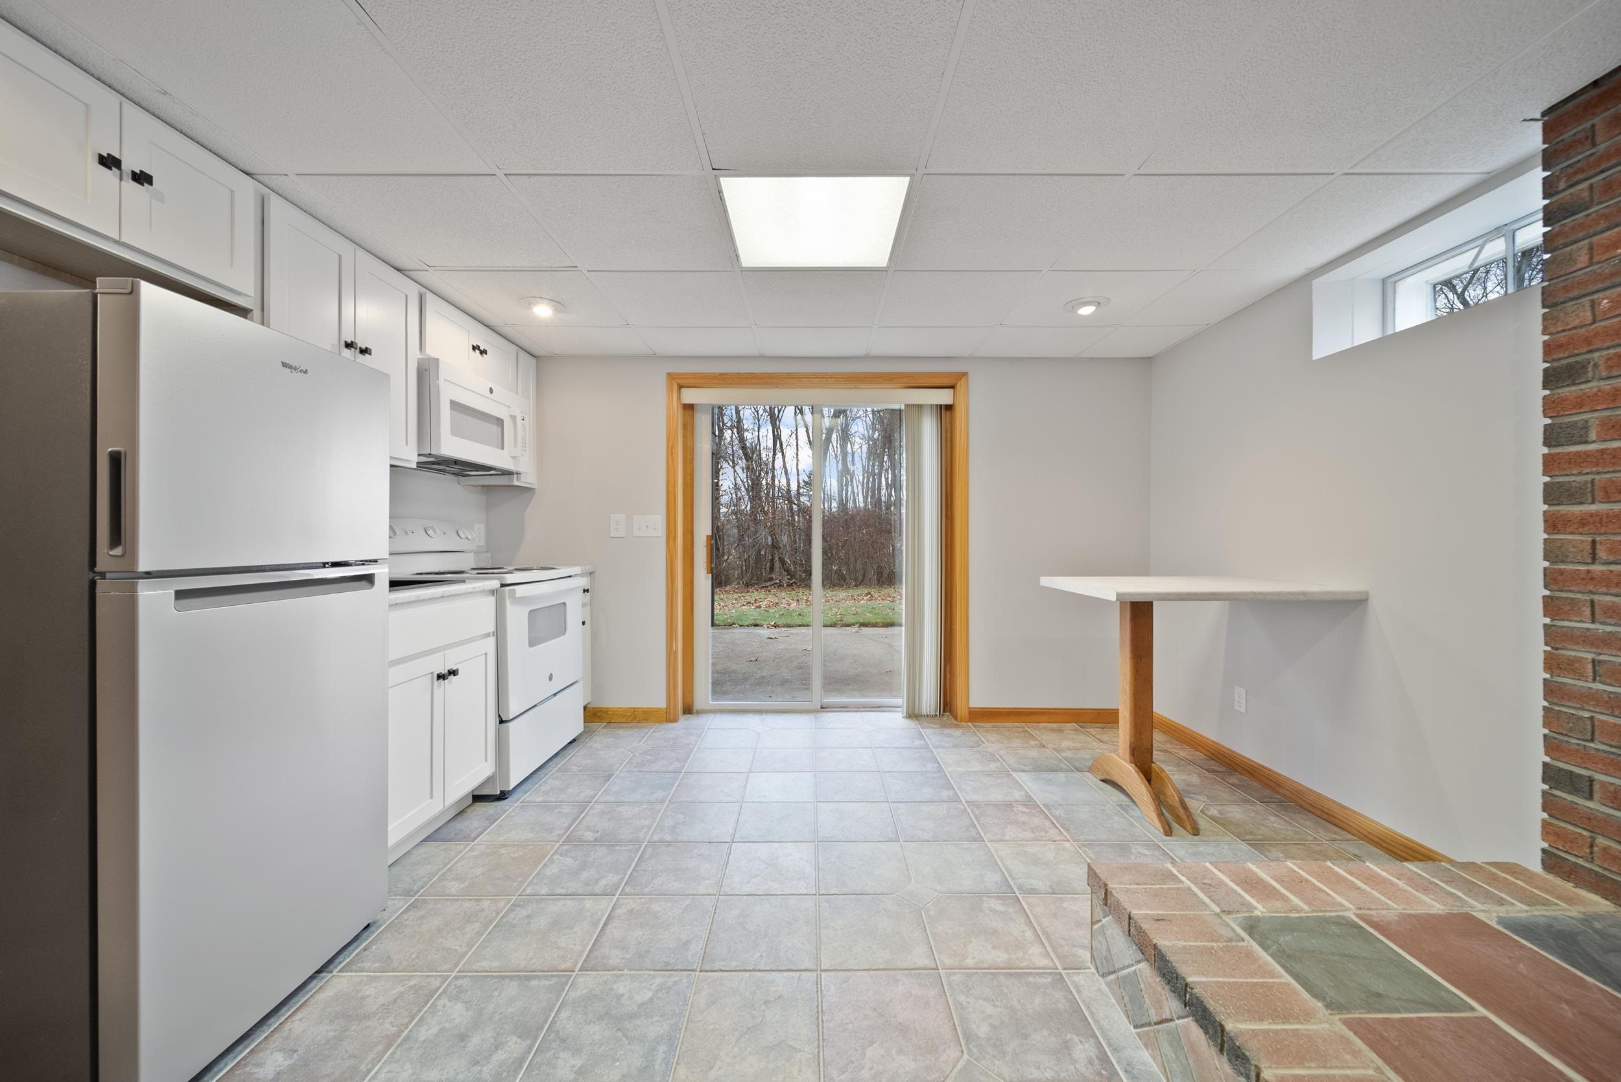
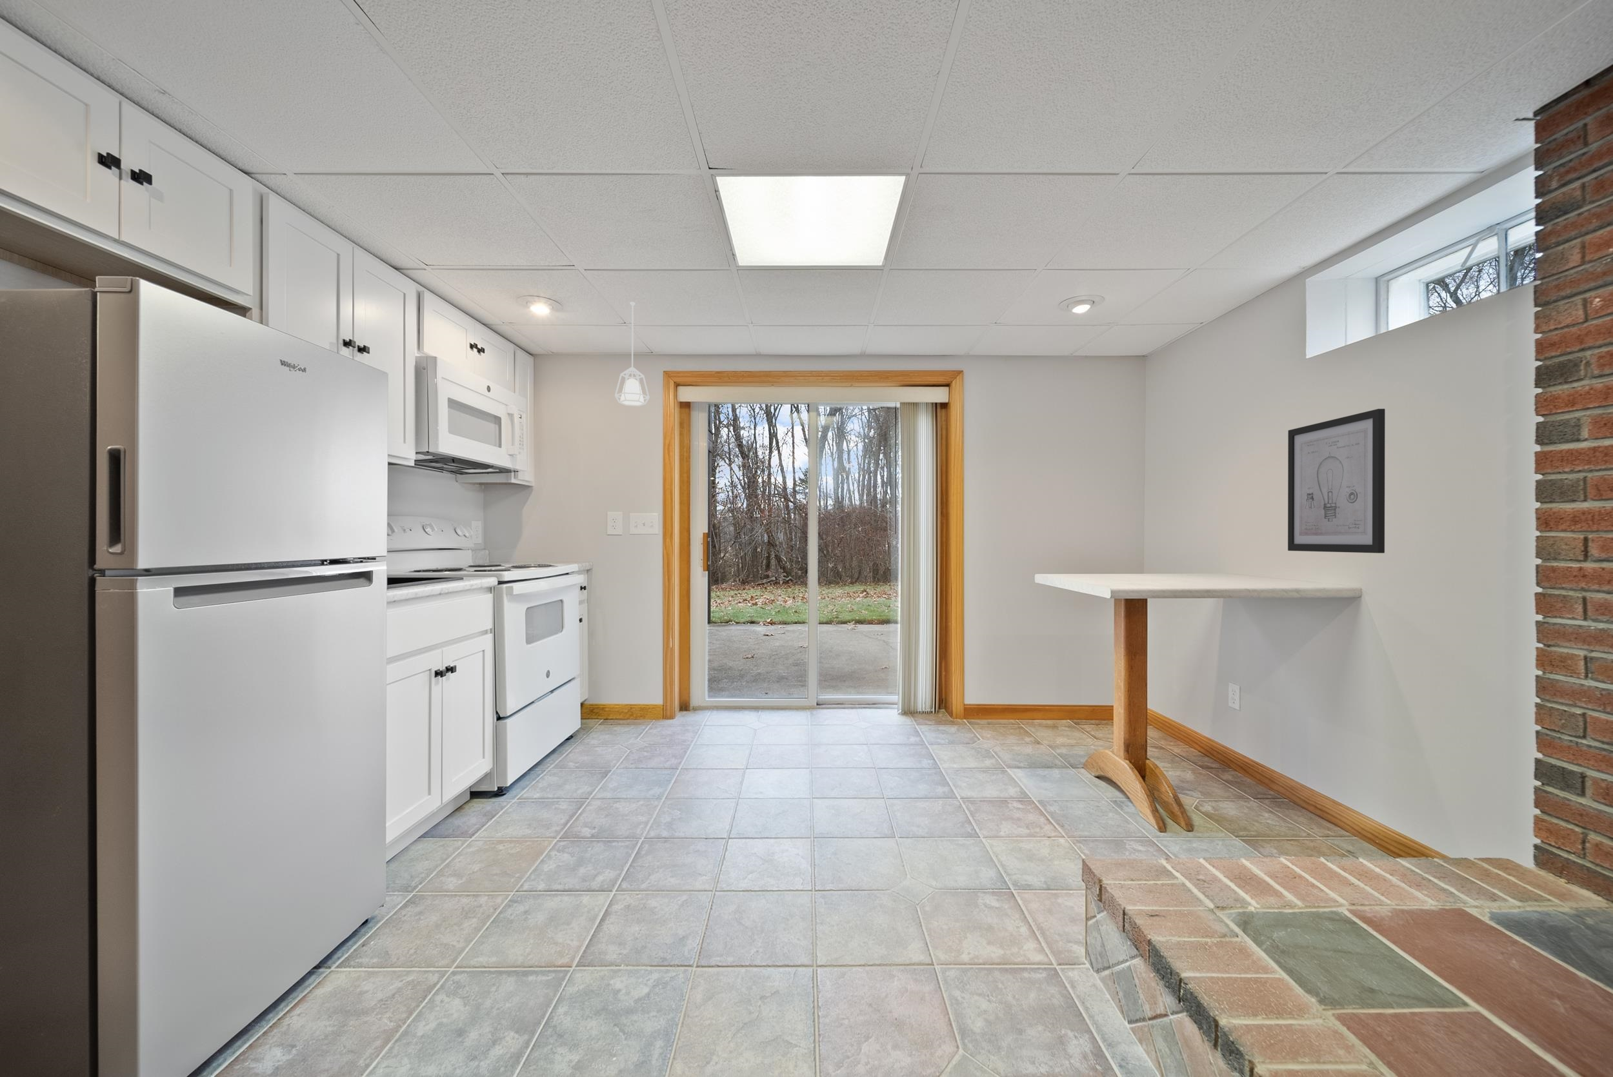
+ wall art (1332, 486)
+ pendant lamp (632, 352)
